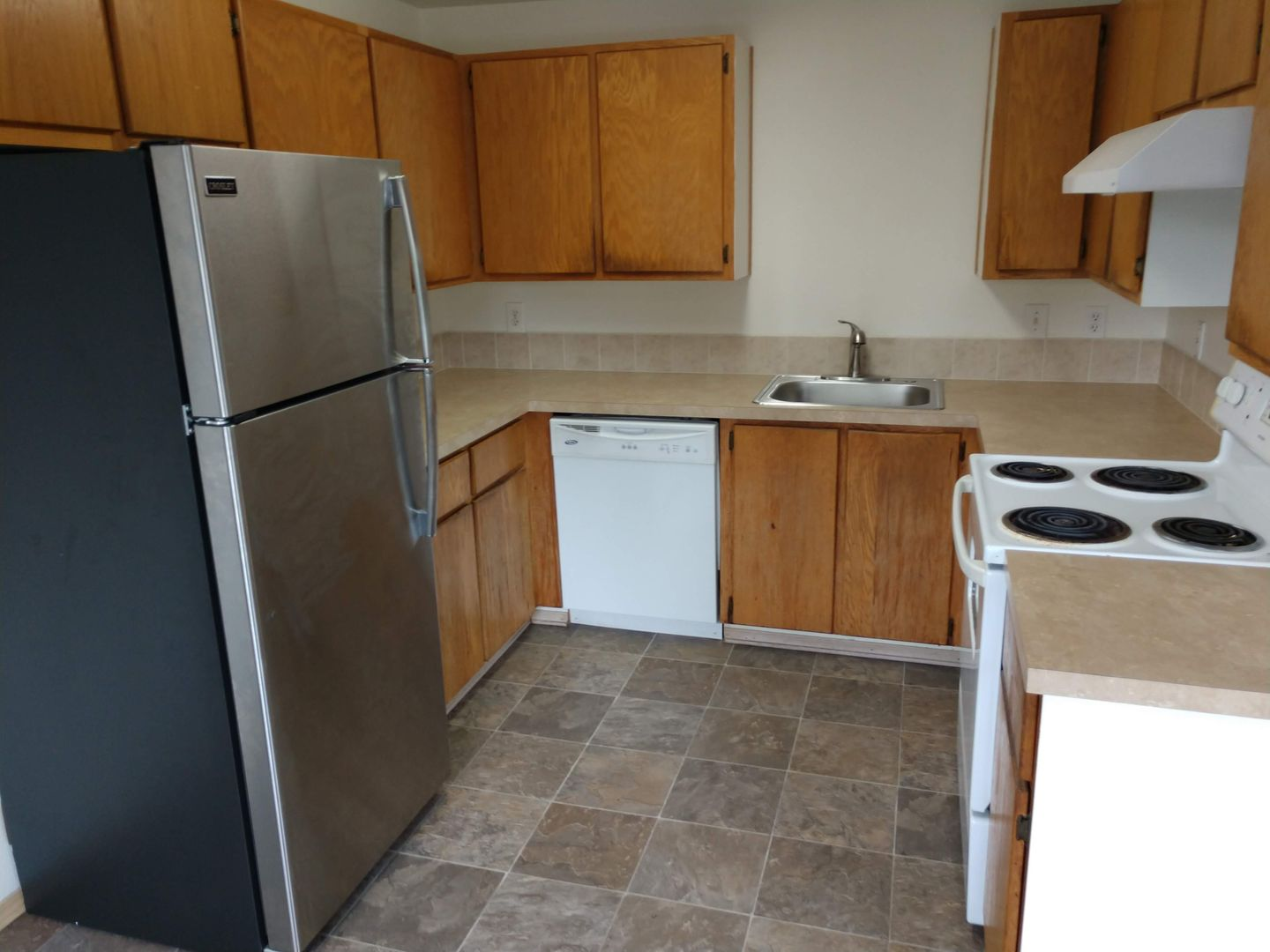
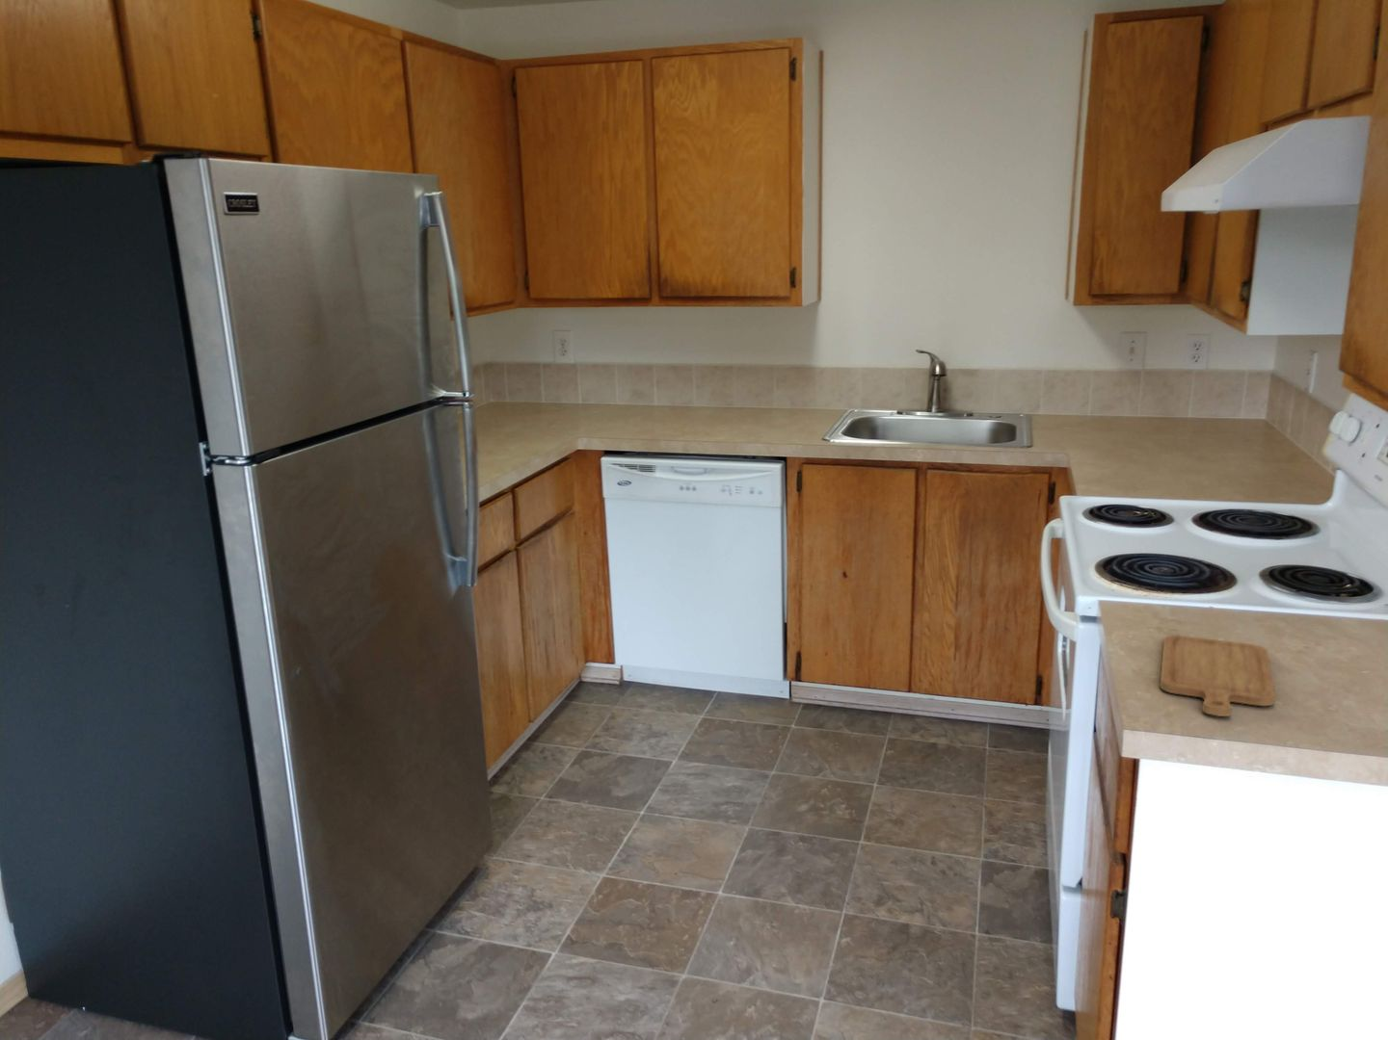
+ chopping board (1215, 674)
